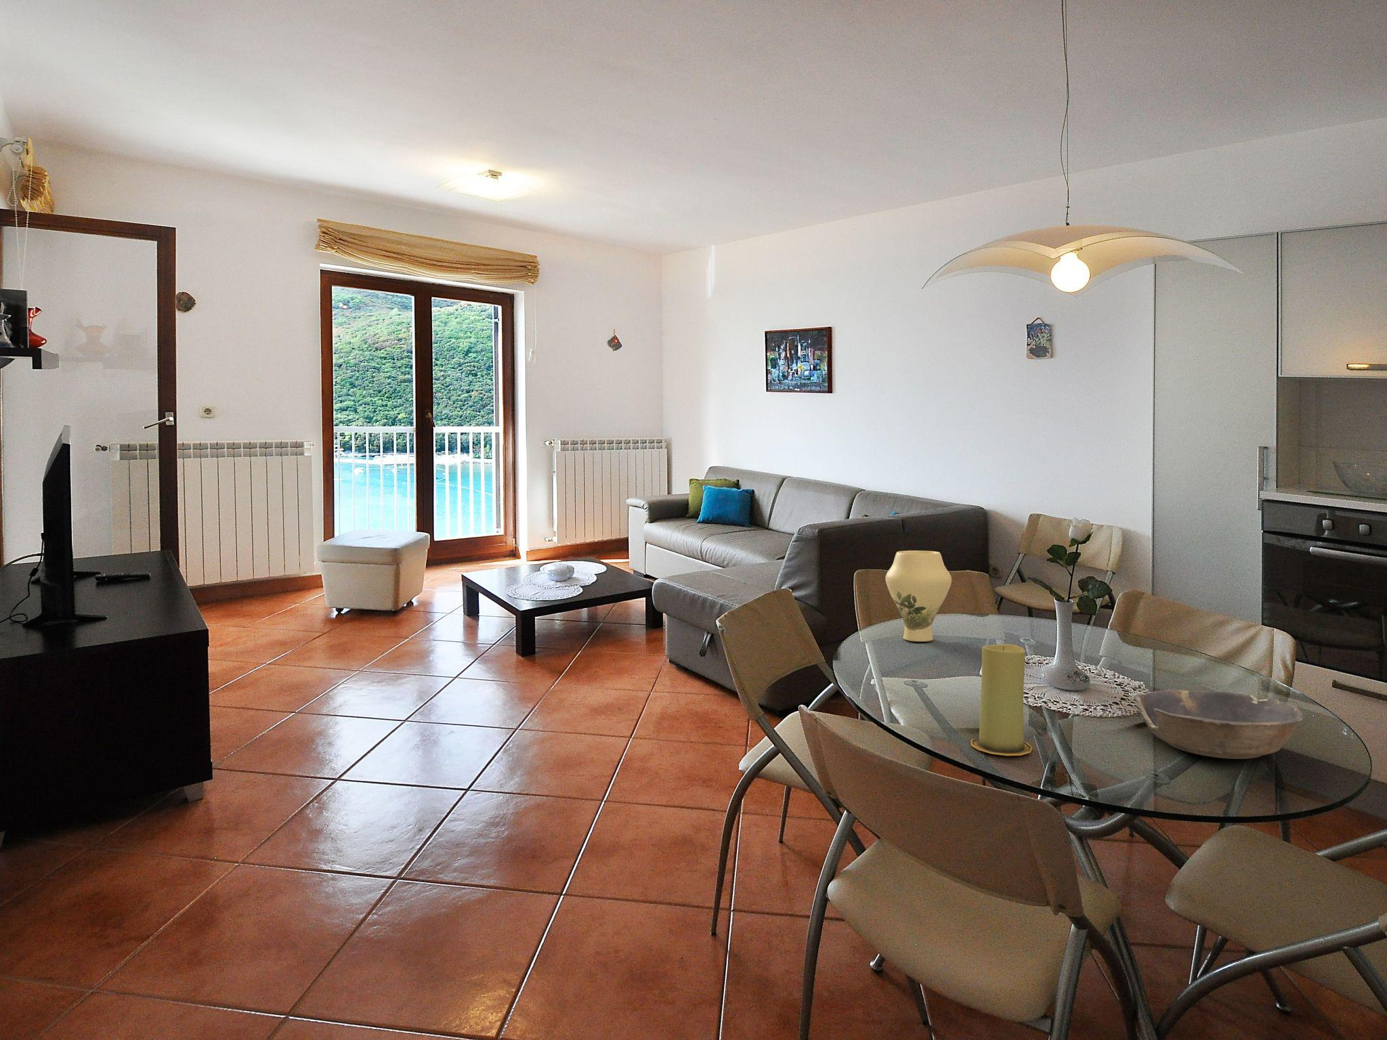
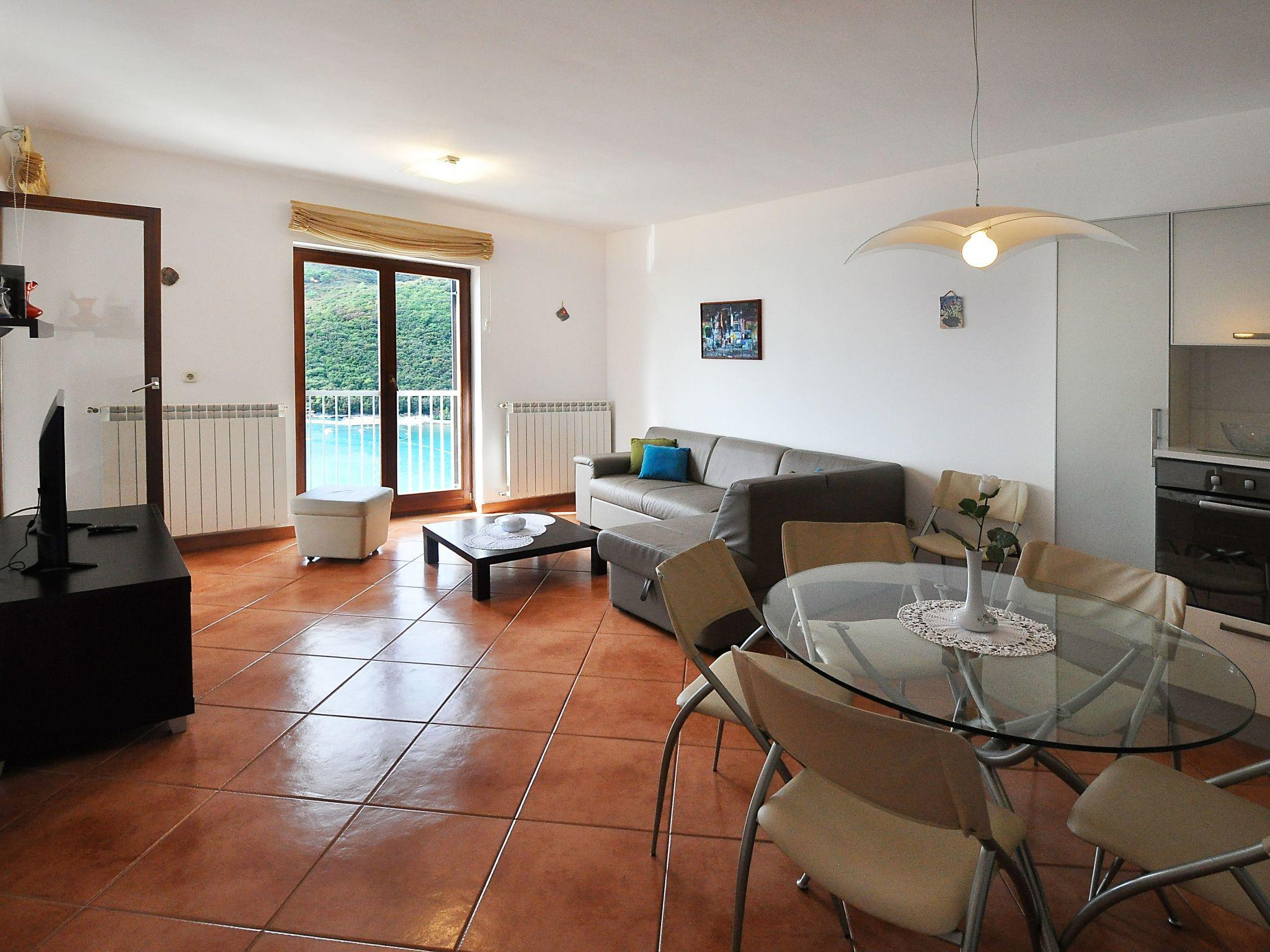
- candle (1001, 696)
- vase (917, 595)
- bowl (1214, 725)
